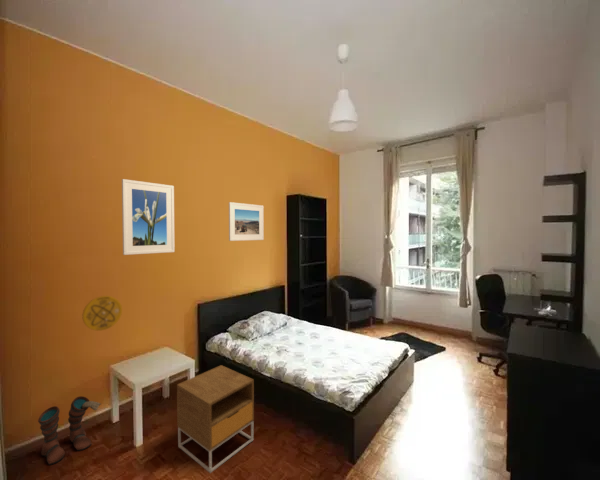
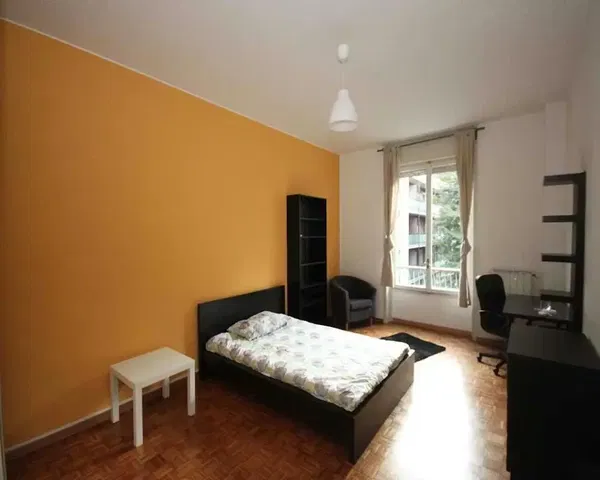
- boots (71, 424)
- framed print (247, 222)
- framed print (149, 218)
- medallion (103, 312)
- nightstand (216, 413)
